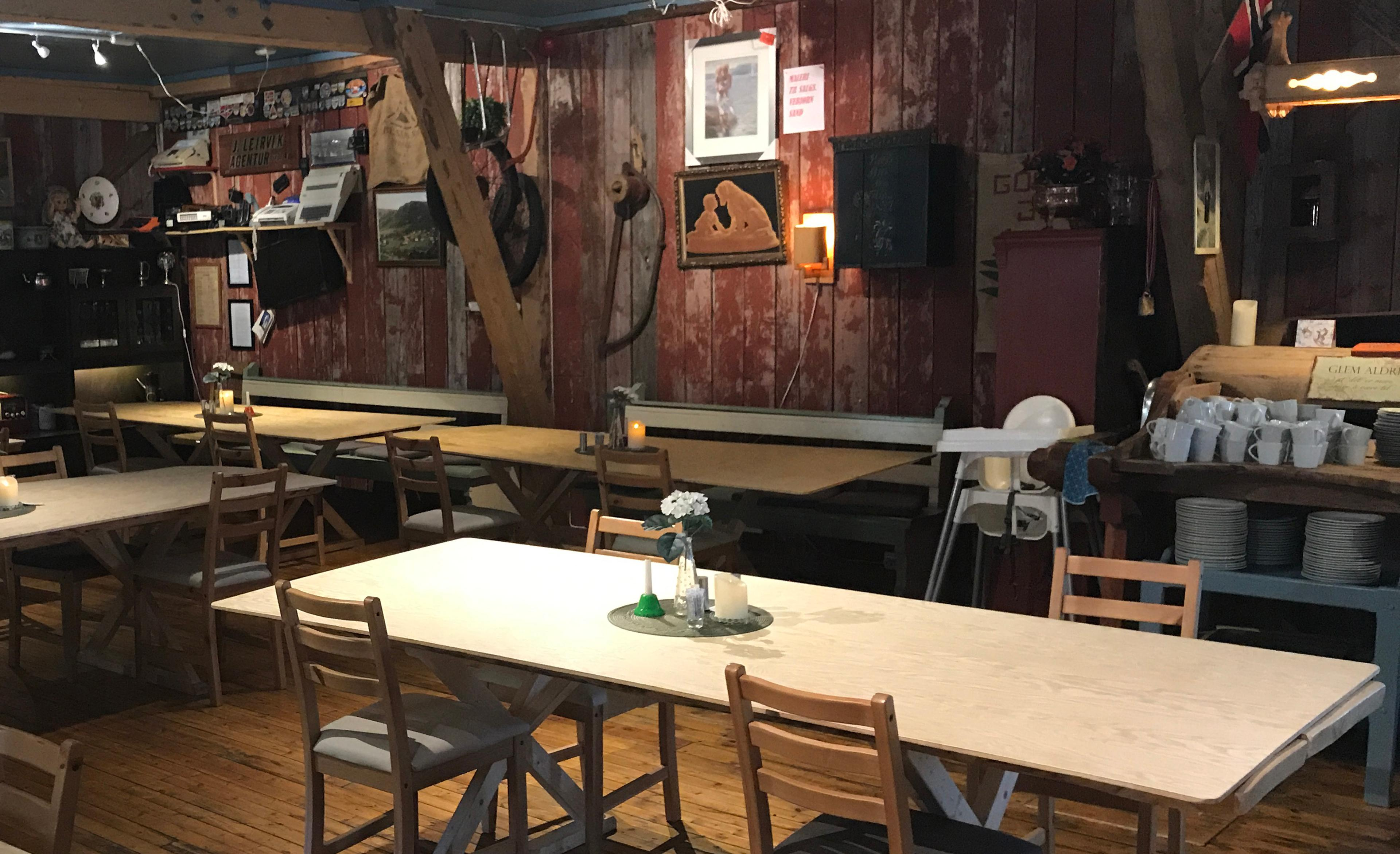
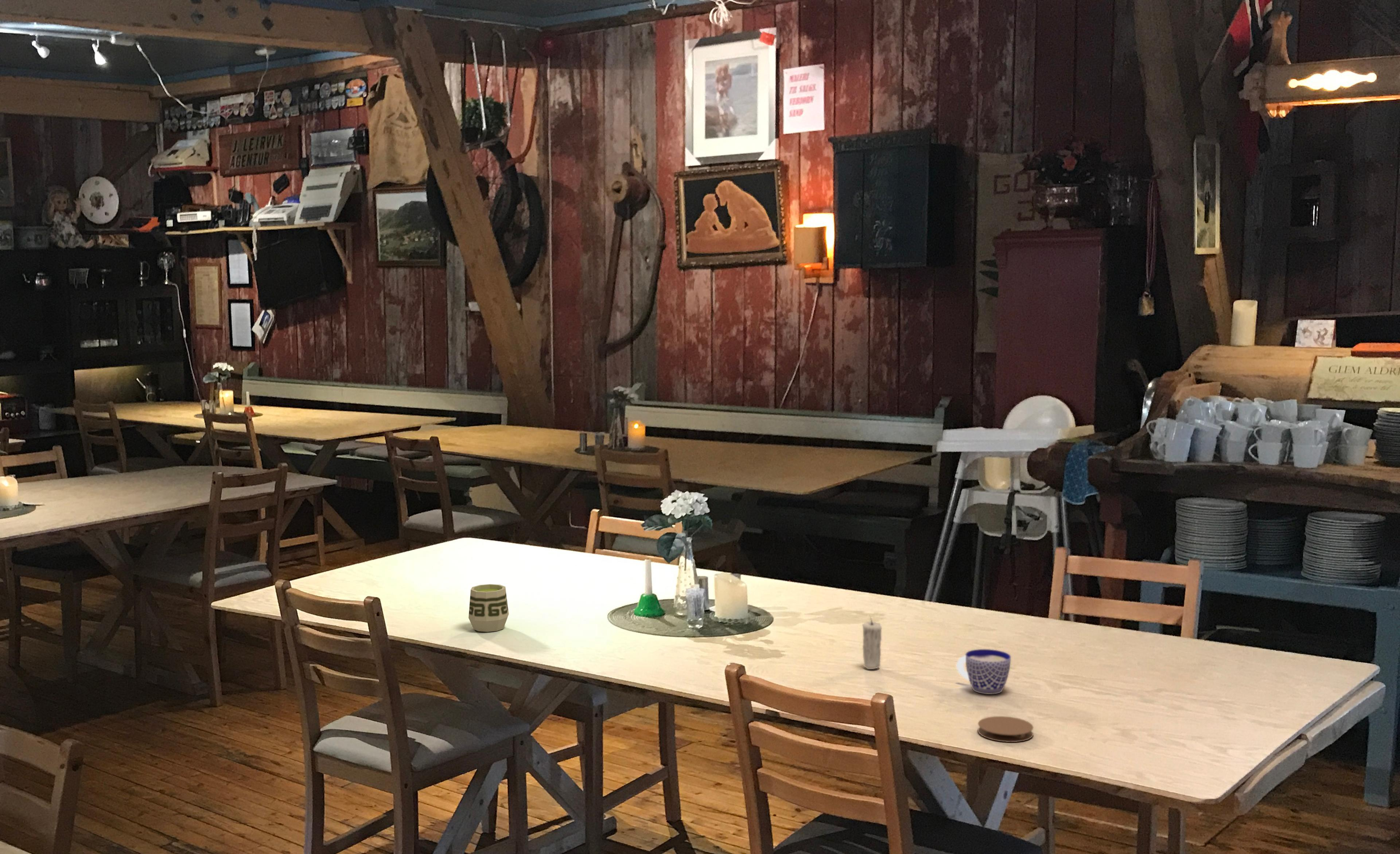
+ cup (489, 608)
+ candle (872, 640)
+ cup (981, 671)
+ coaster (1005, 729)
